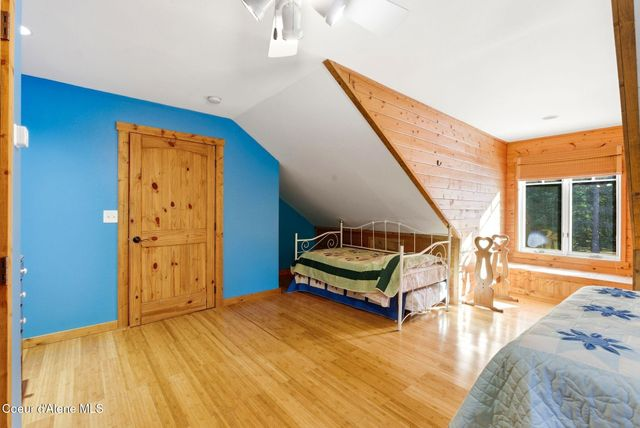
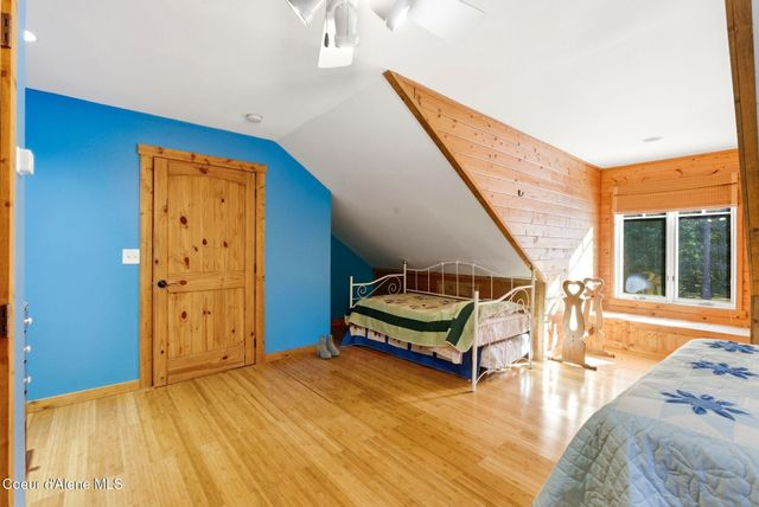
+ boots (327, 345)
